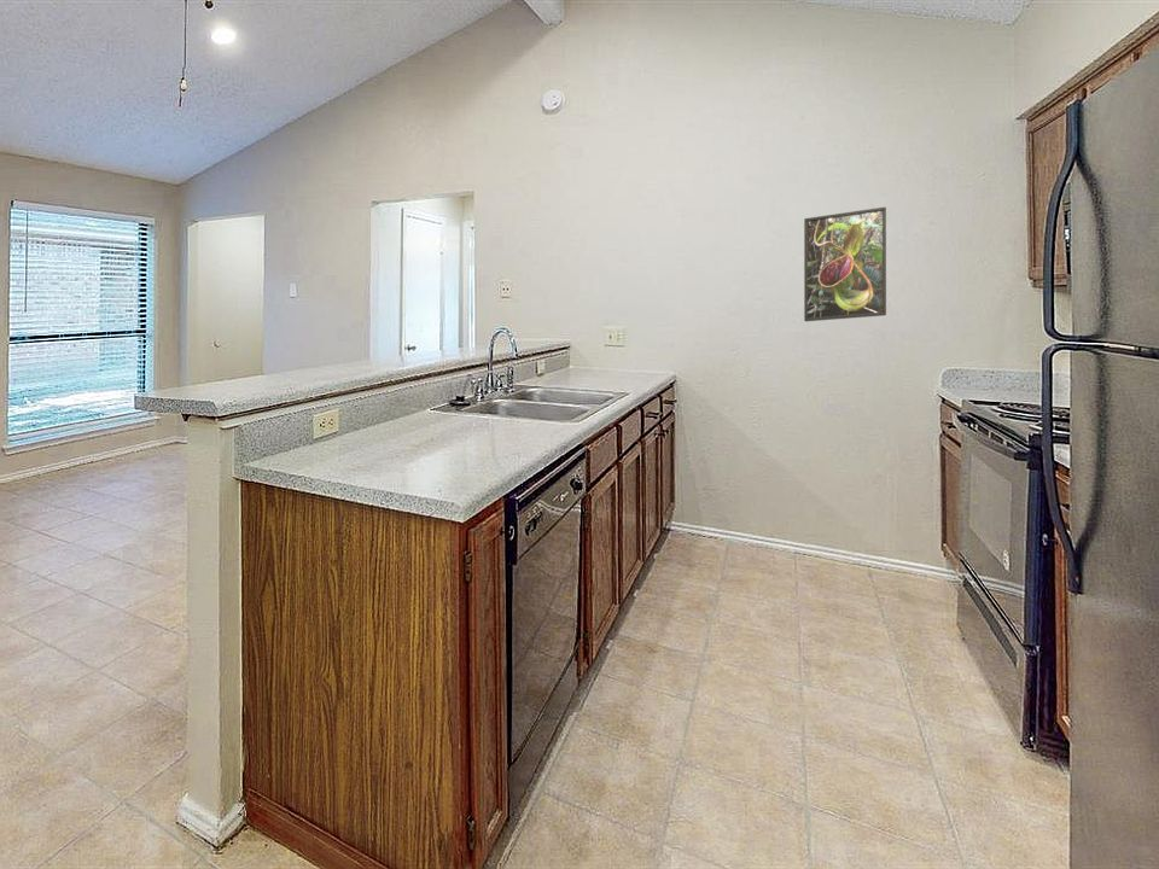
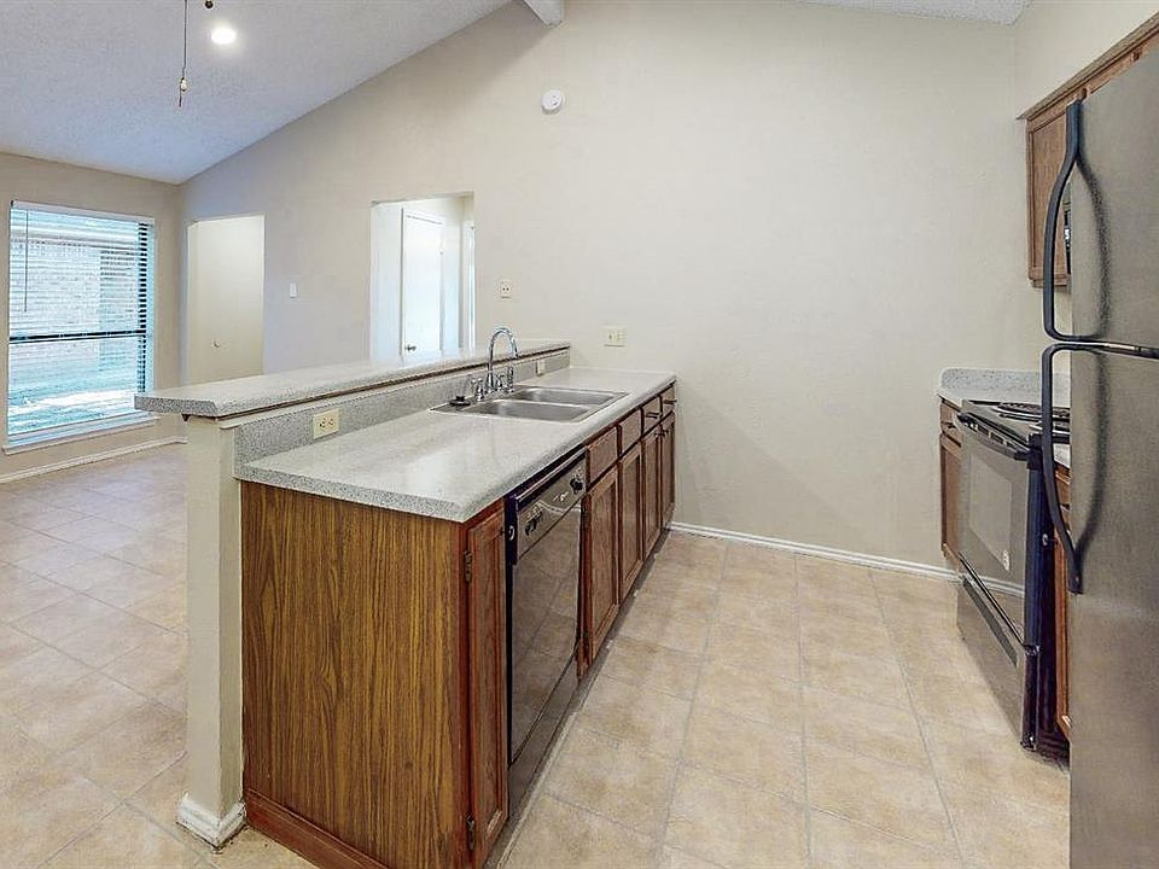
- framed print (844, 266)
